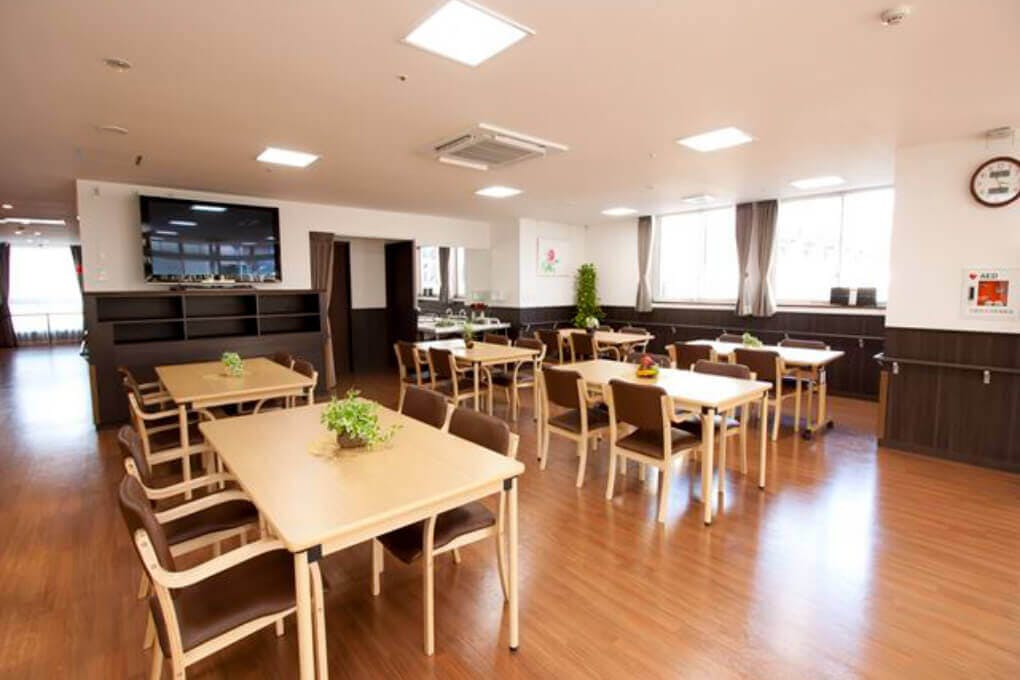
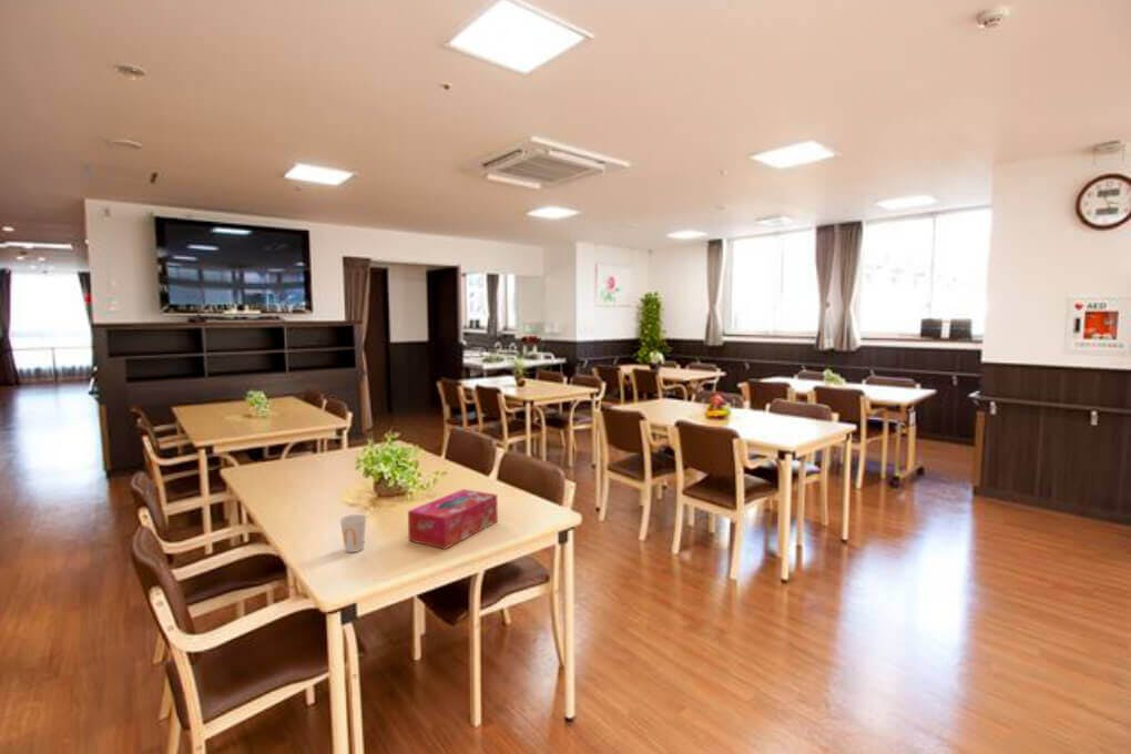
+ cup (354, 533)
+ tissue box (455, 516)
